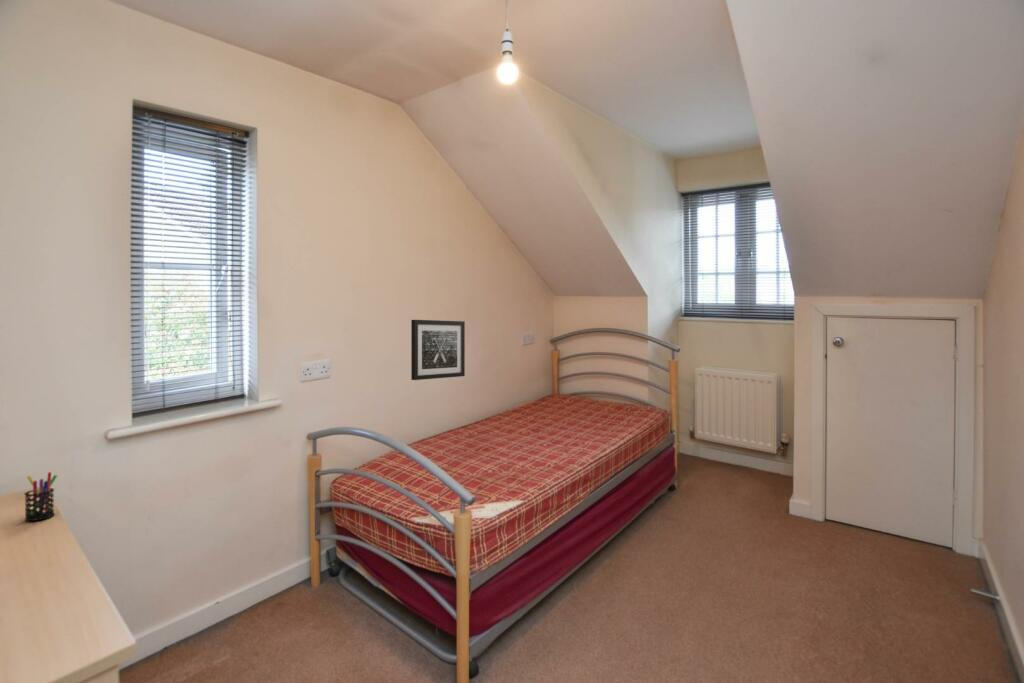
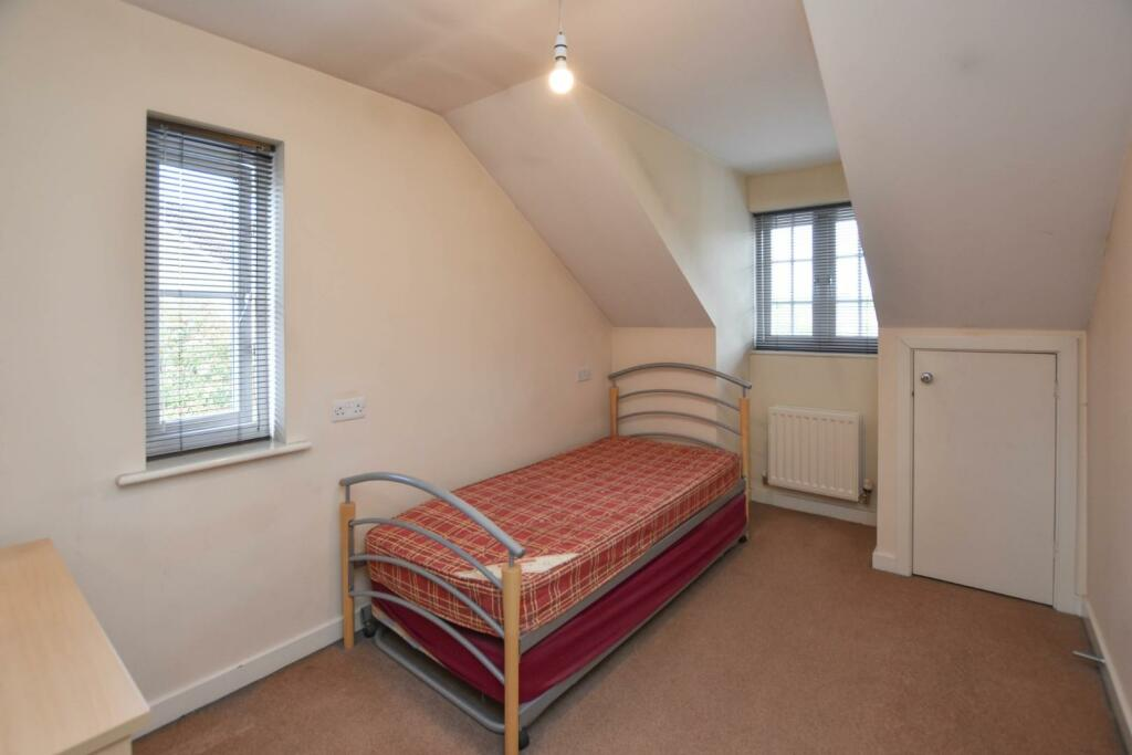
- pen holder (43, 493)
- wall art (439, 349)
